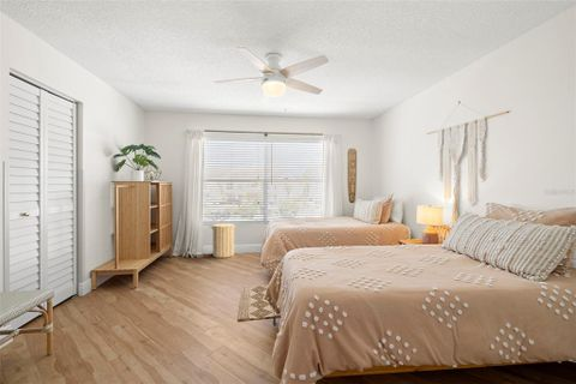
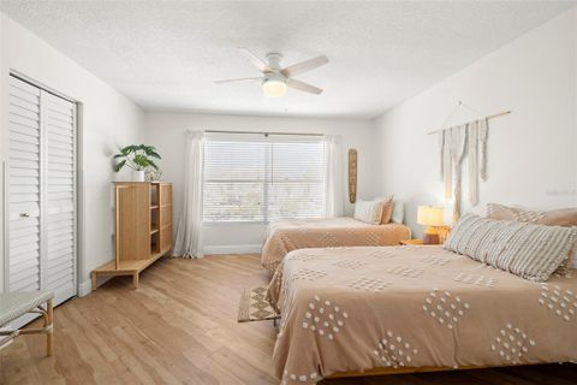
- laundry hamper (223, 238)
